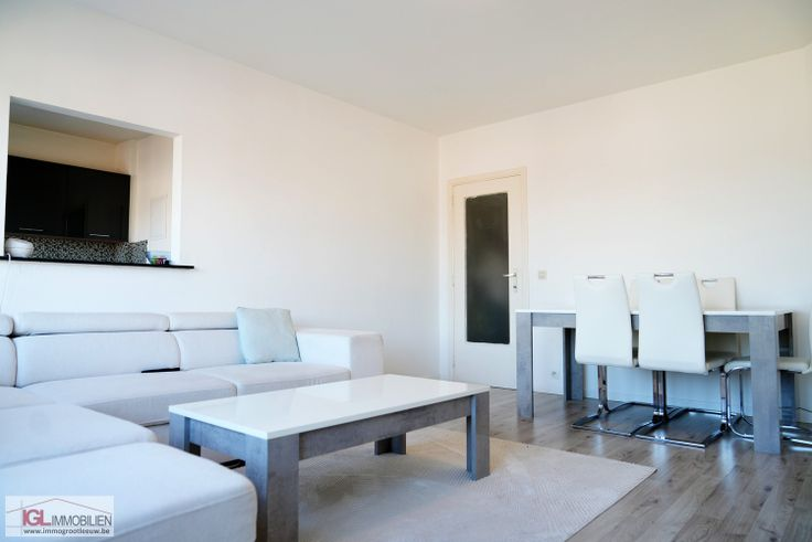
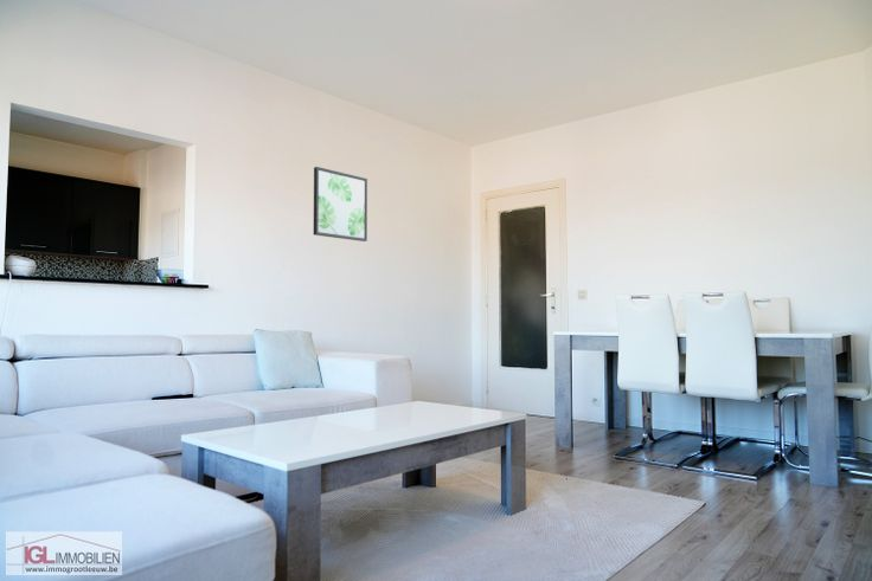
+ wall art (341, 205)
